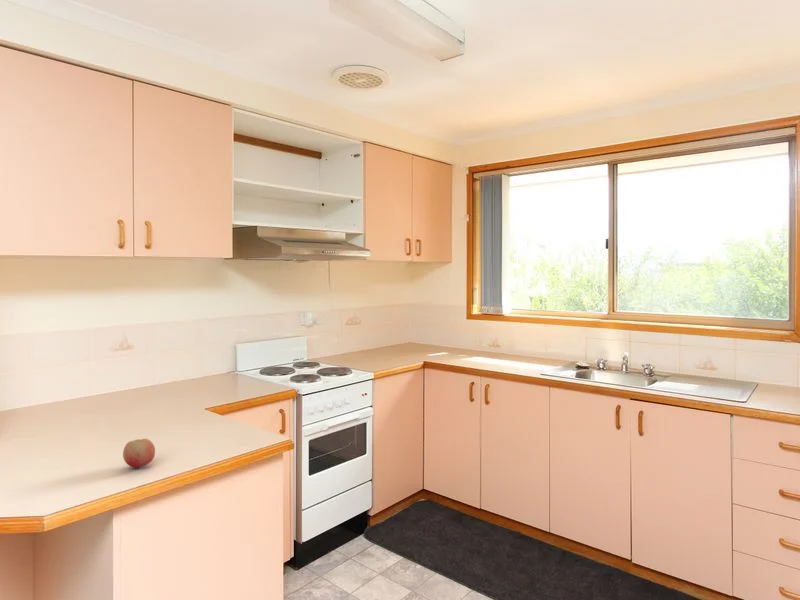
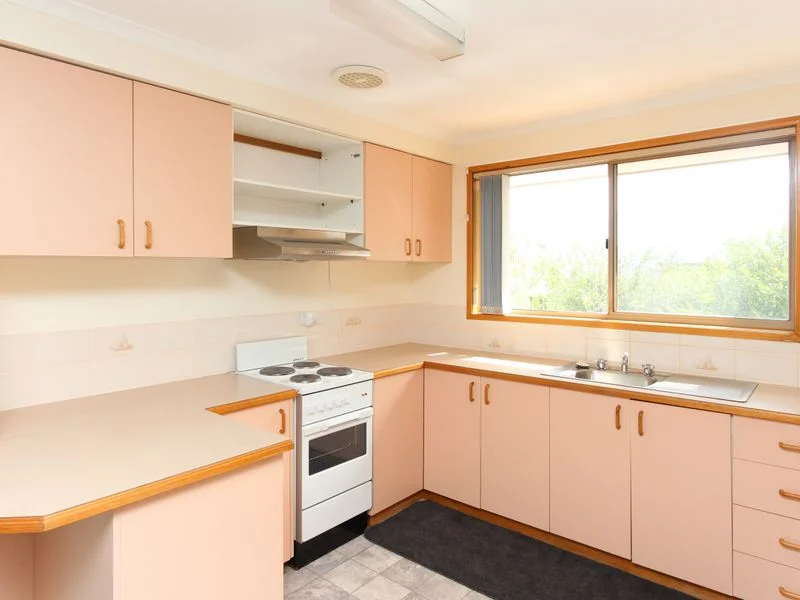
- fruit (139, 453)
